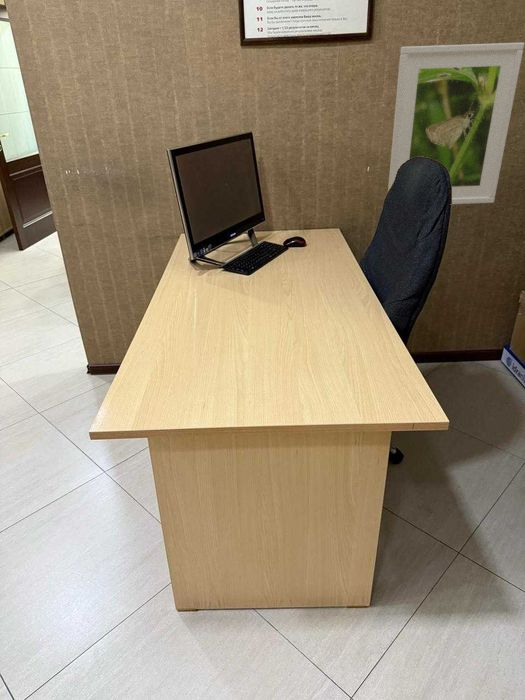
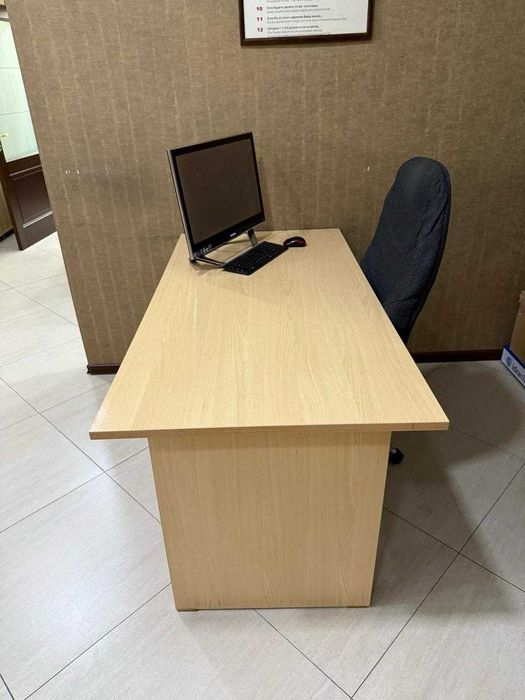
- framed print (450, 130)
